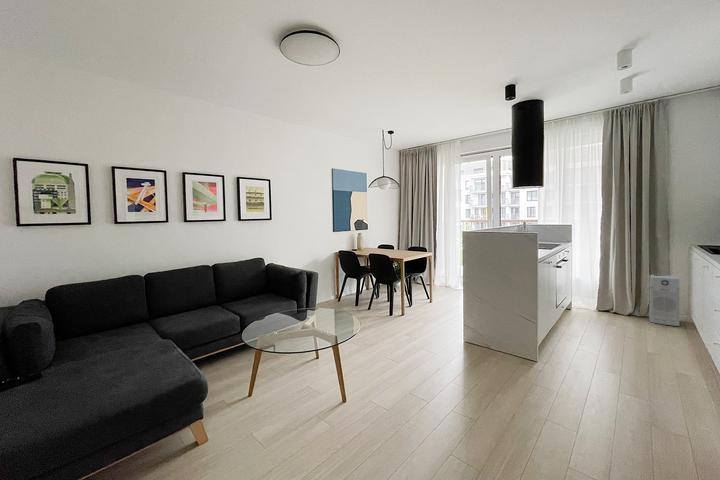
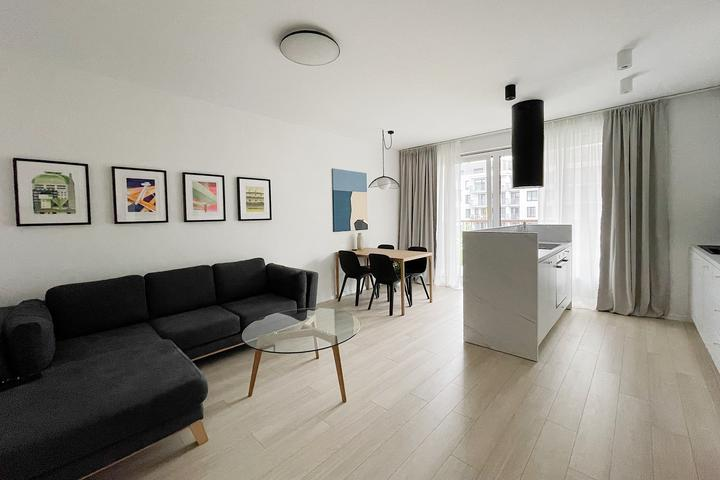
- air purifier (663, 299)
